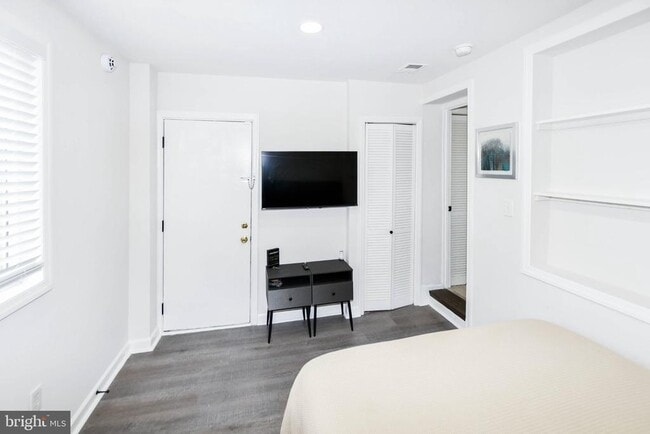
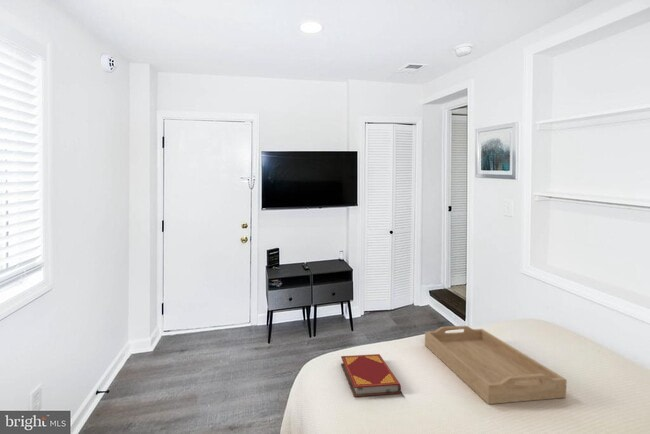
+ hardback book (368, 373)
+ serving tray (484, 357)
